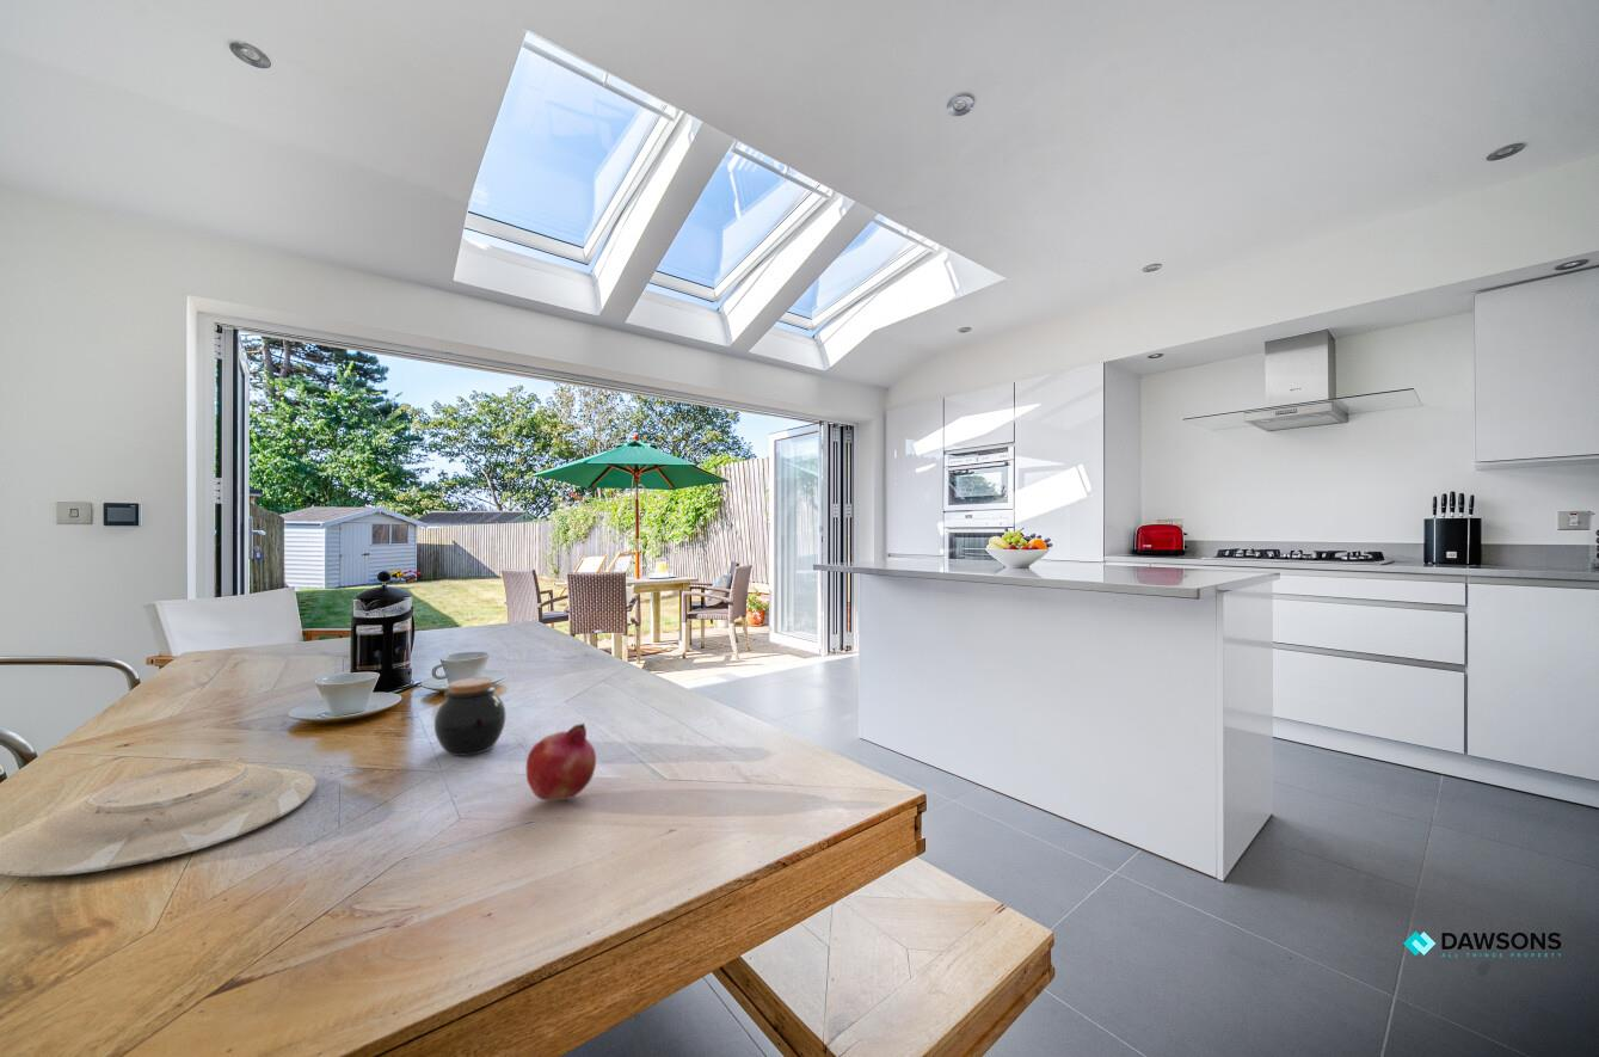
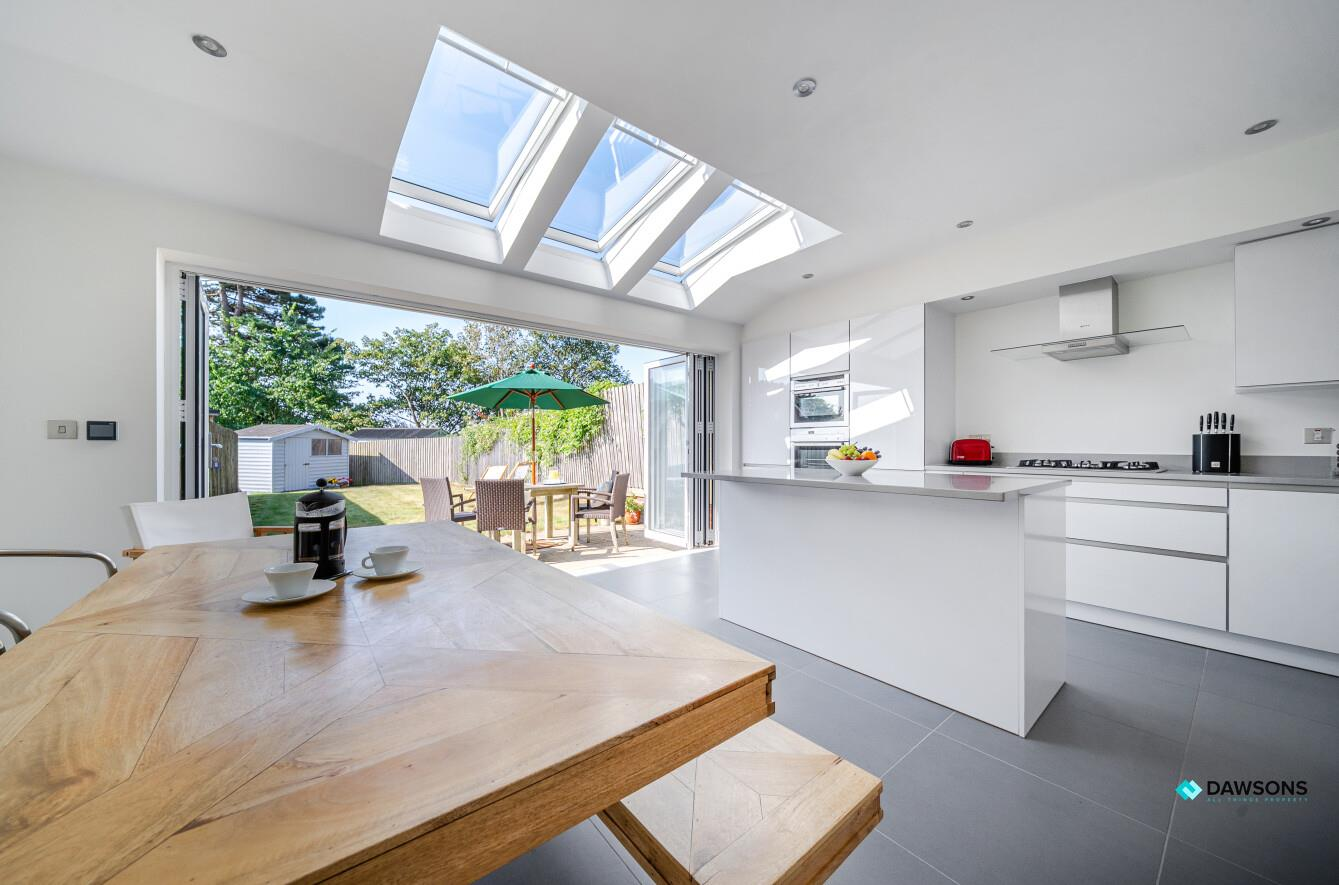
- jar (471, 714)
- plate (171, 799)
- fruit (561, 760)
